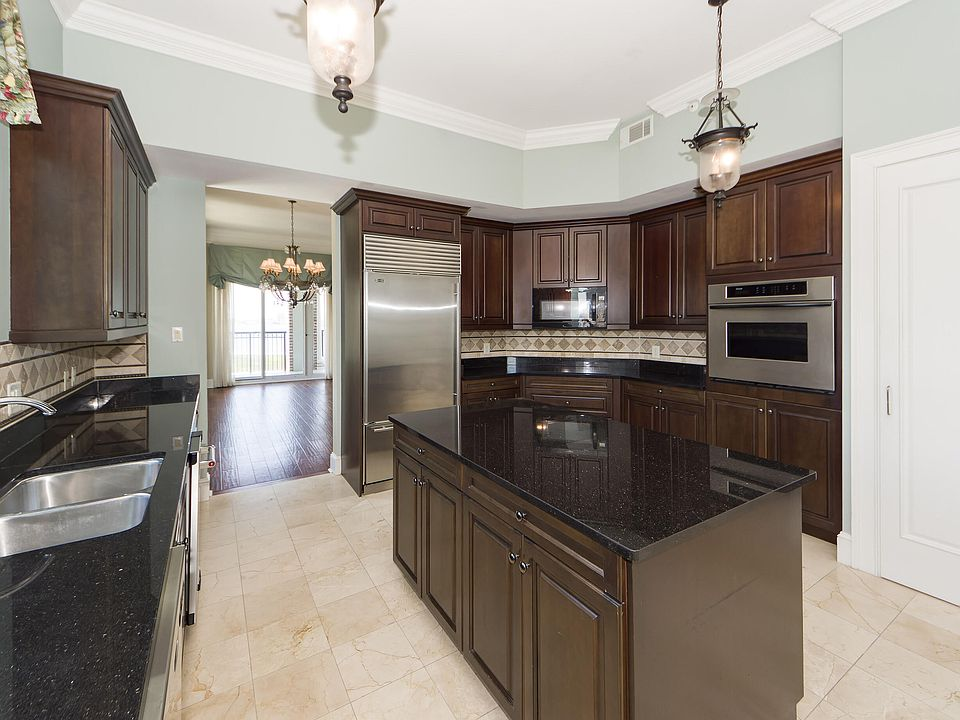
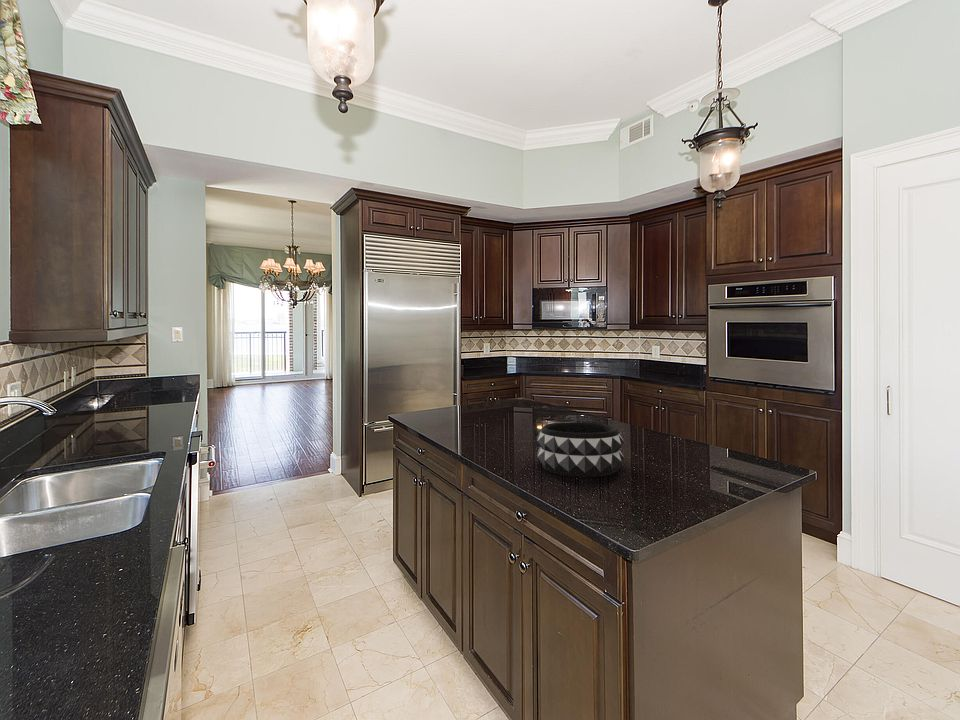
+ decorative bowl (579, 447)
